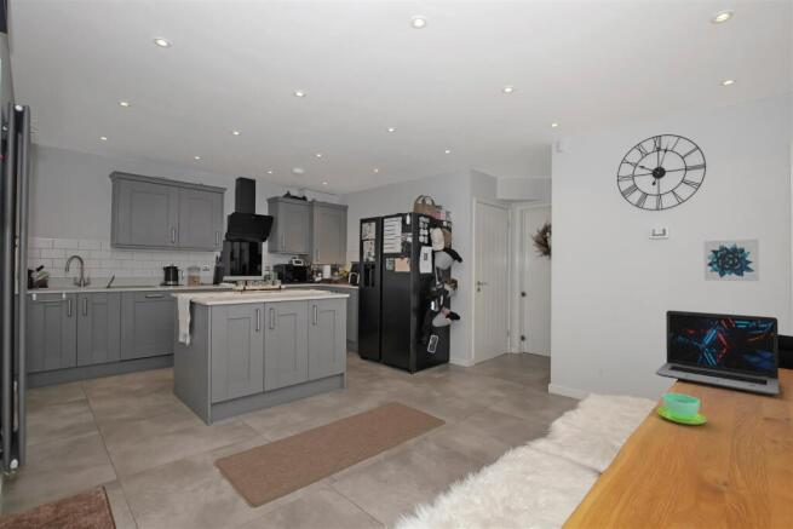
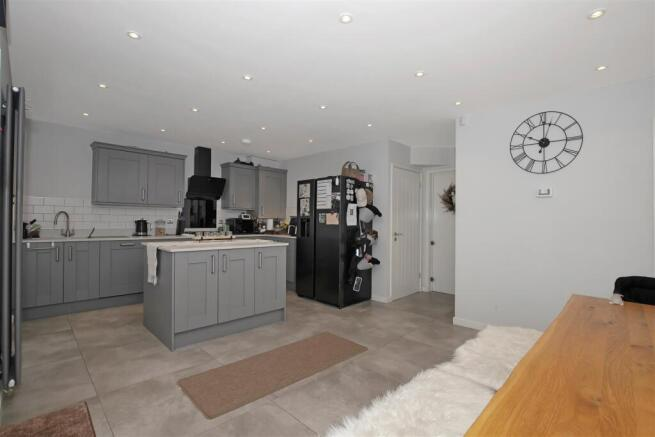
- cup (682, 408)
- laptop (714, 347)
- wall art (730, 260)
